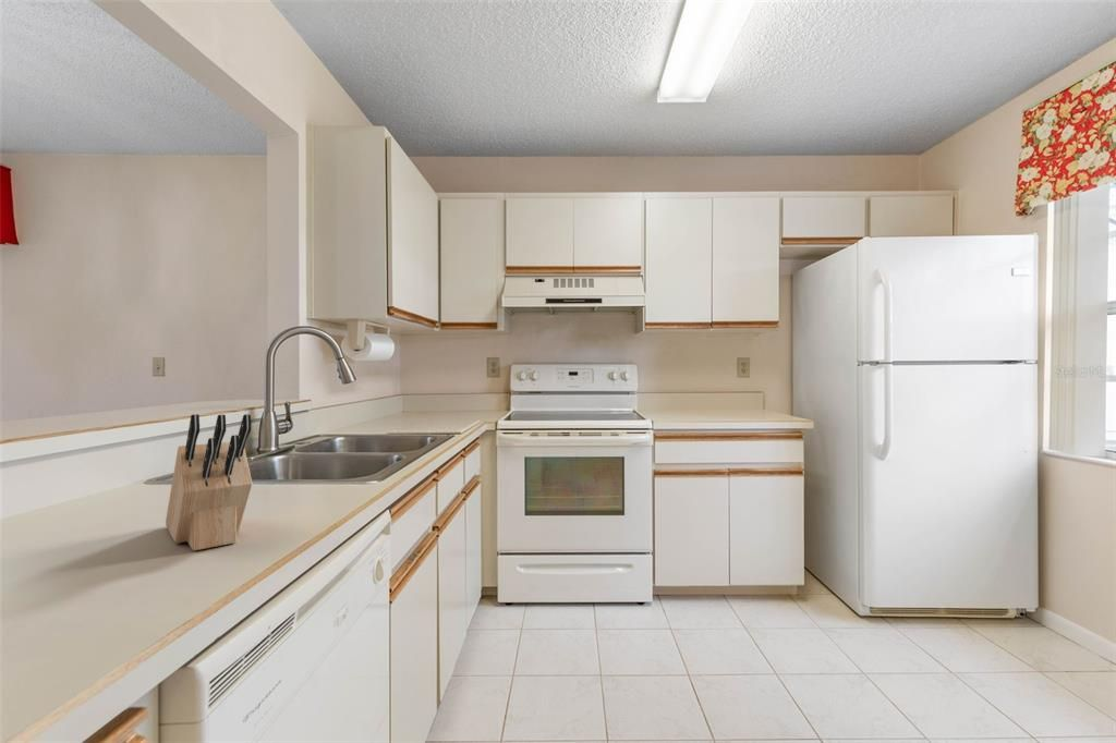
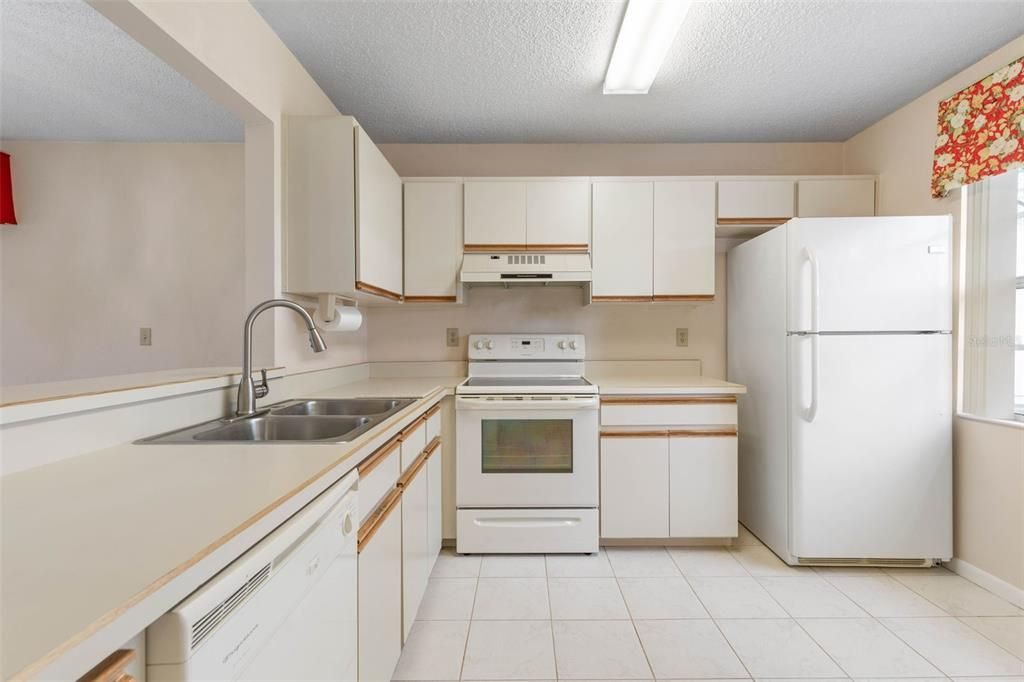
- knife block (208, 473)
